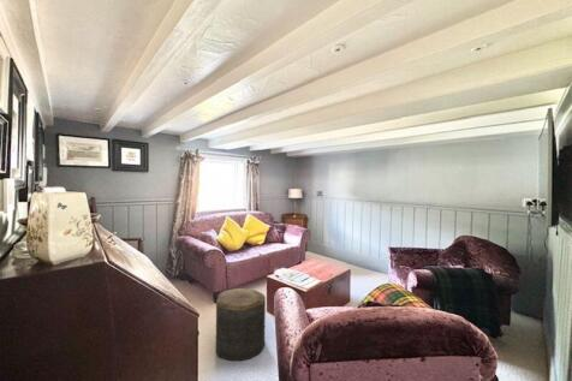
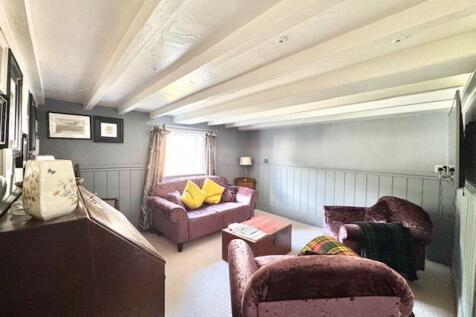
- stool (239, 321)
